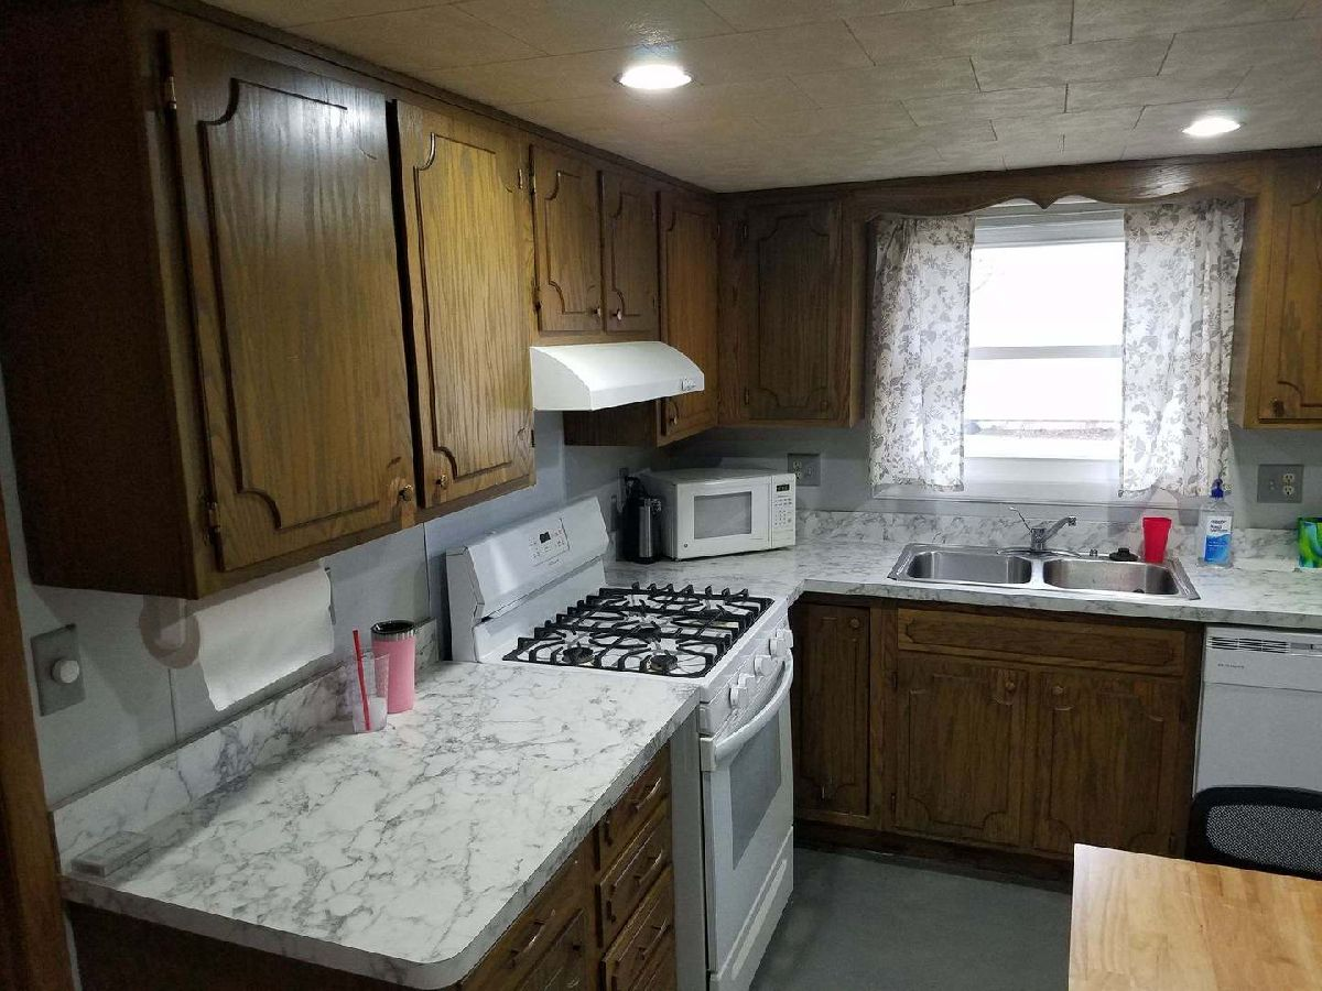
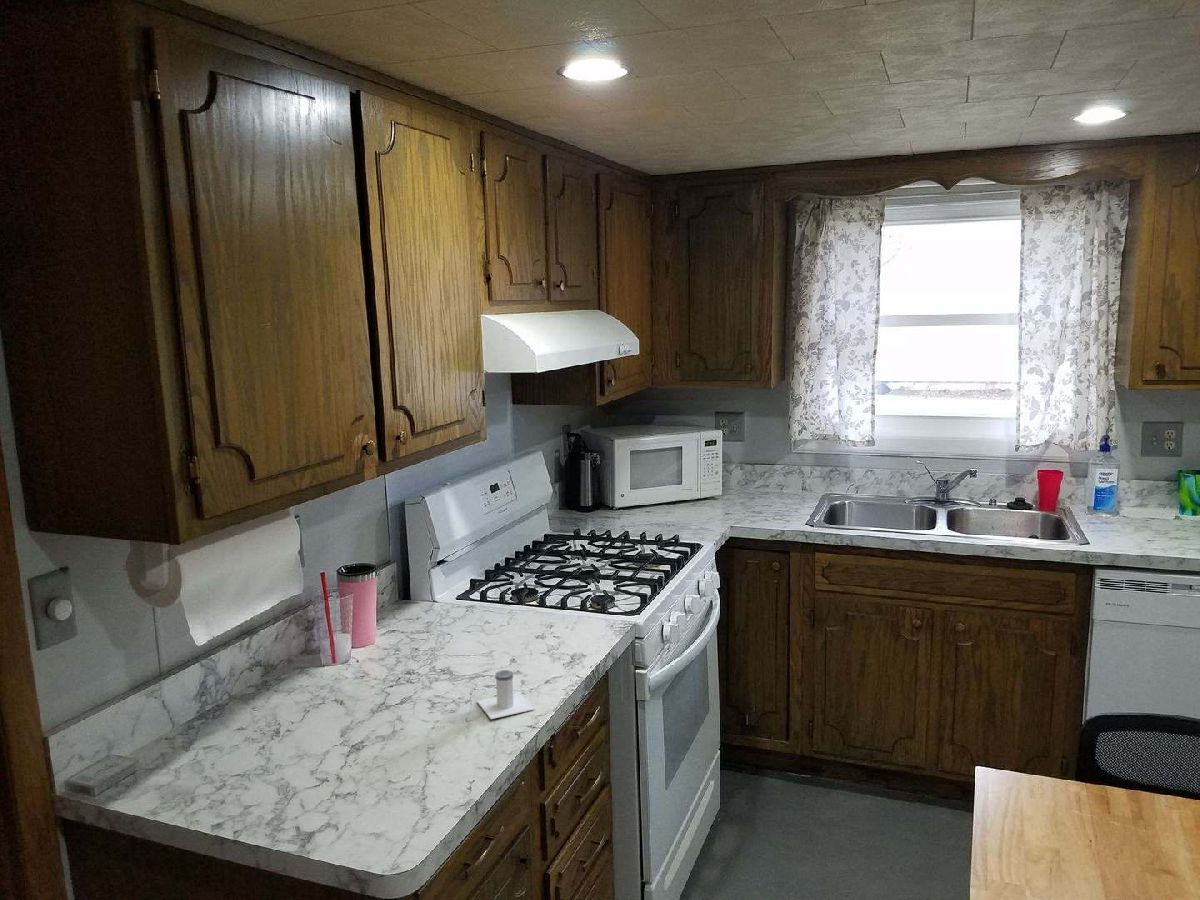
+ salt shaker (504, 689)
